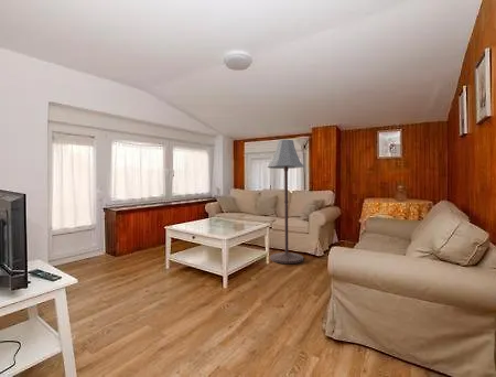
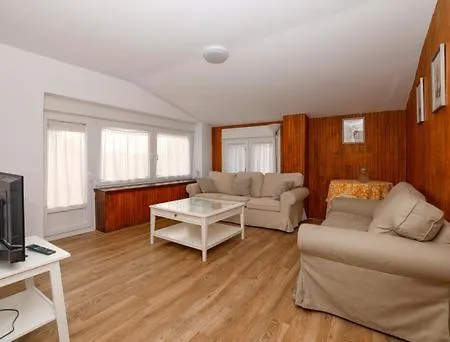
- floor lamp (285, 200)
